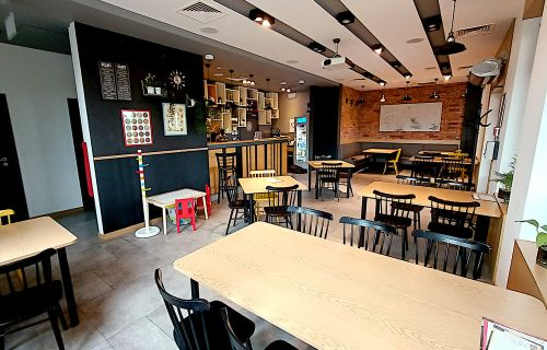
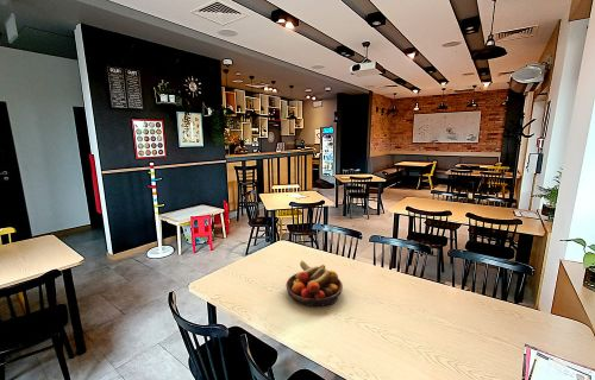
+ fruit bowl (313, 281)
